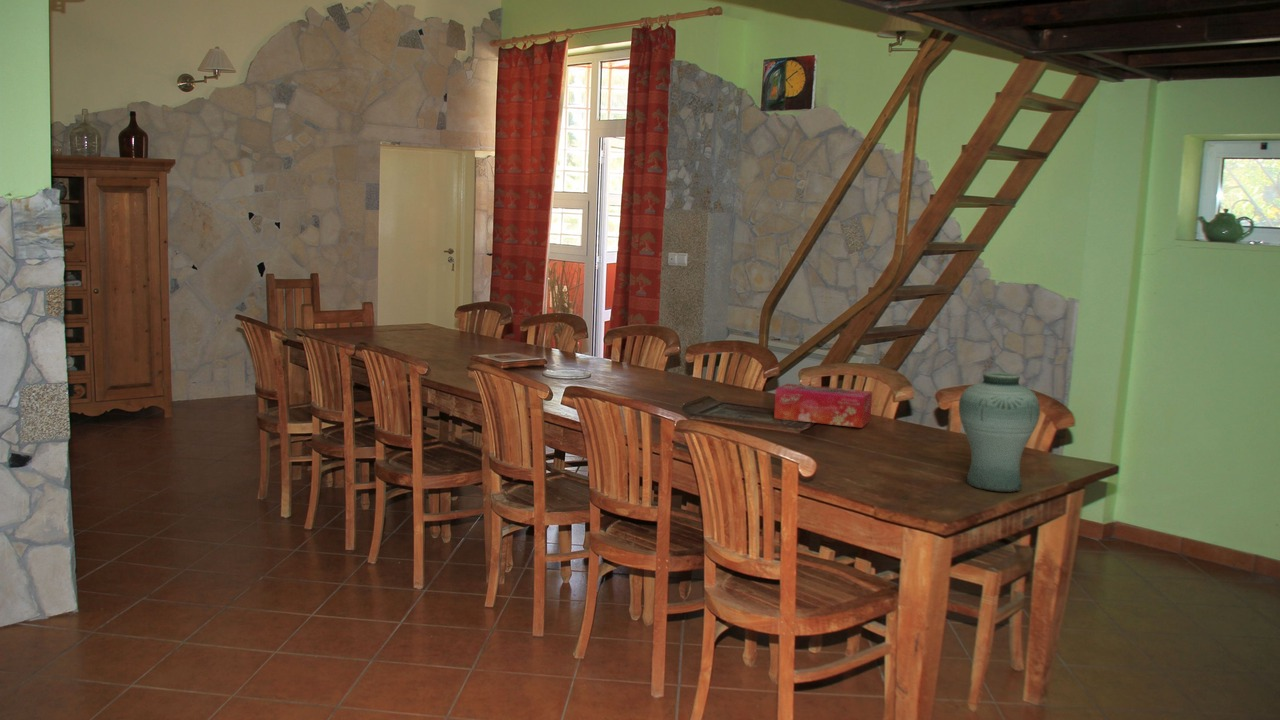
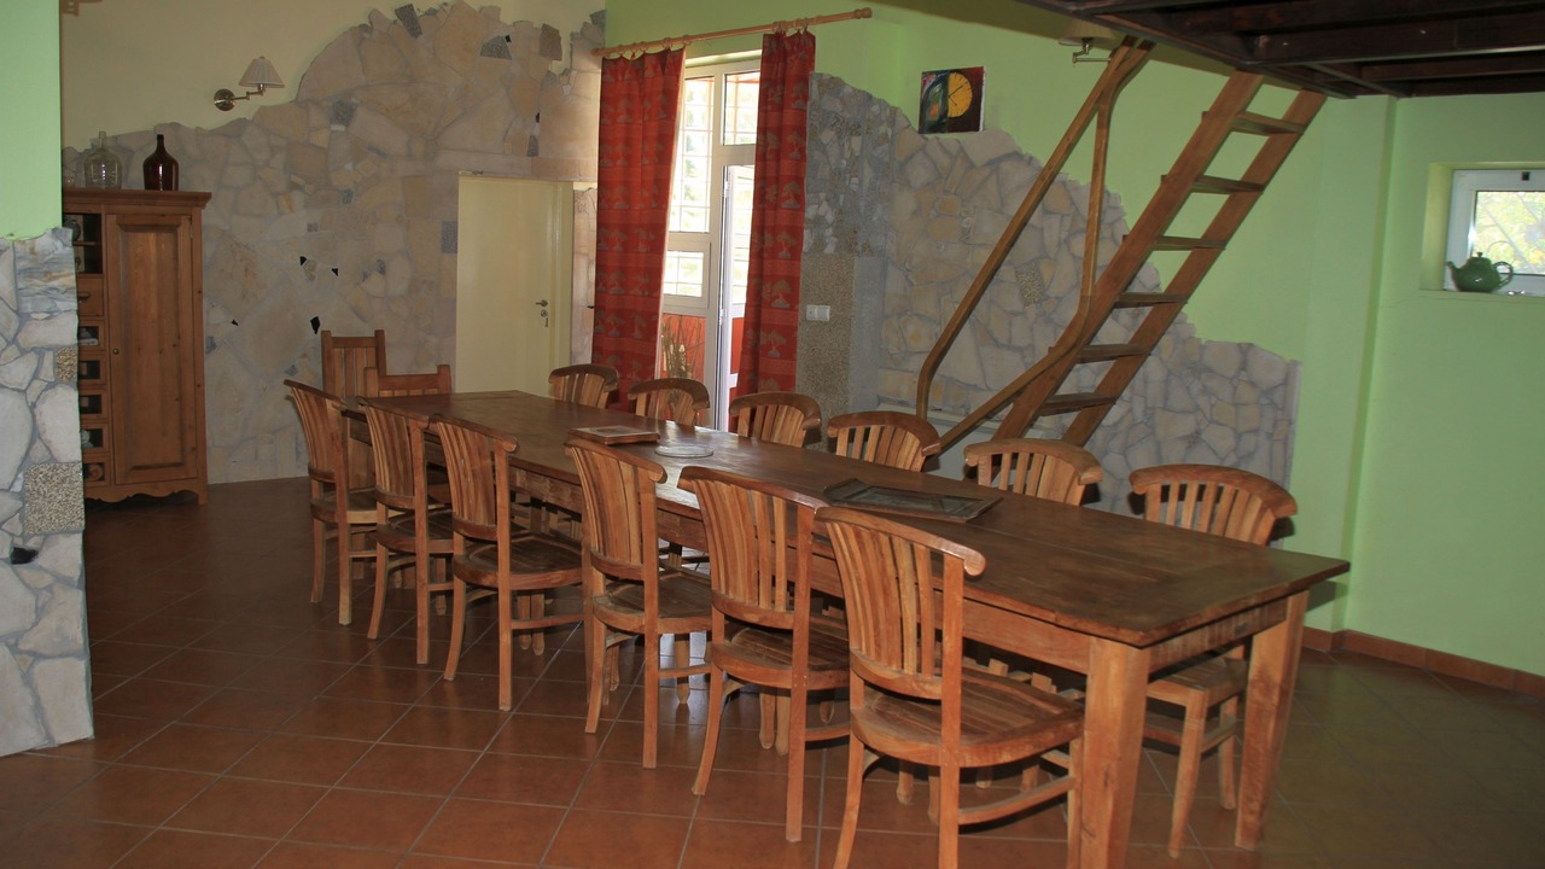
- tissue box (823, 404)
- vase (997, 429)
